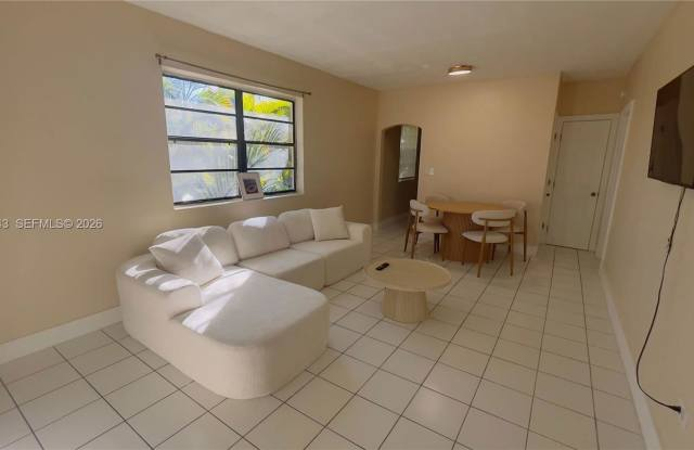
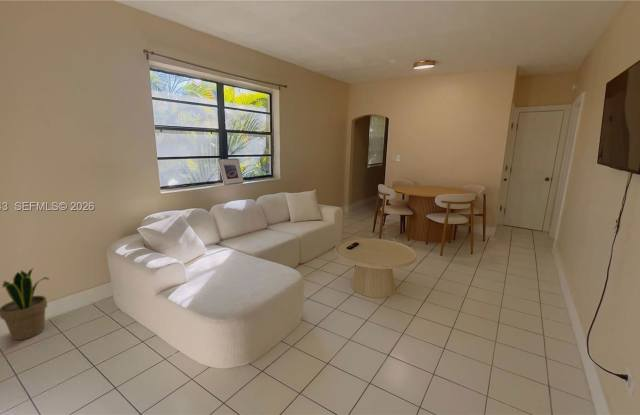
+ potted plant (26, 302)
